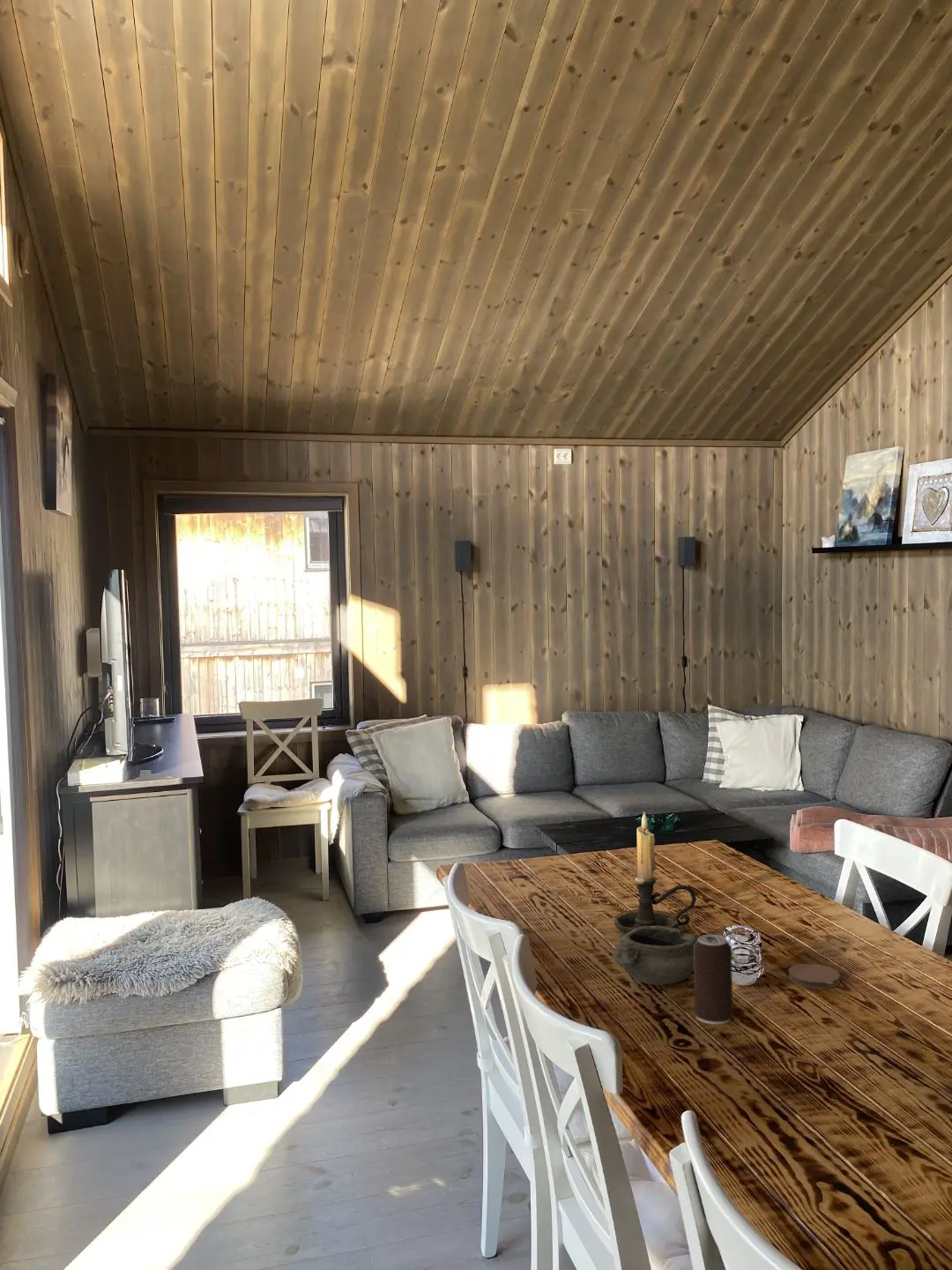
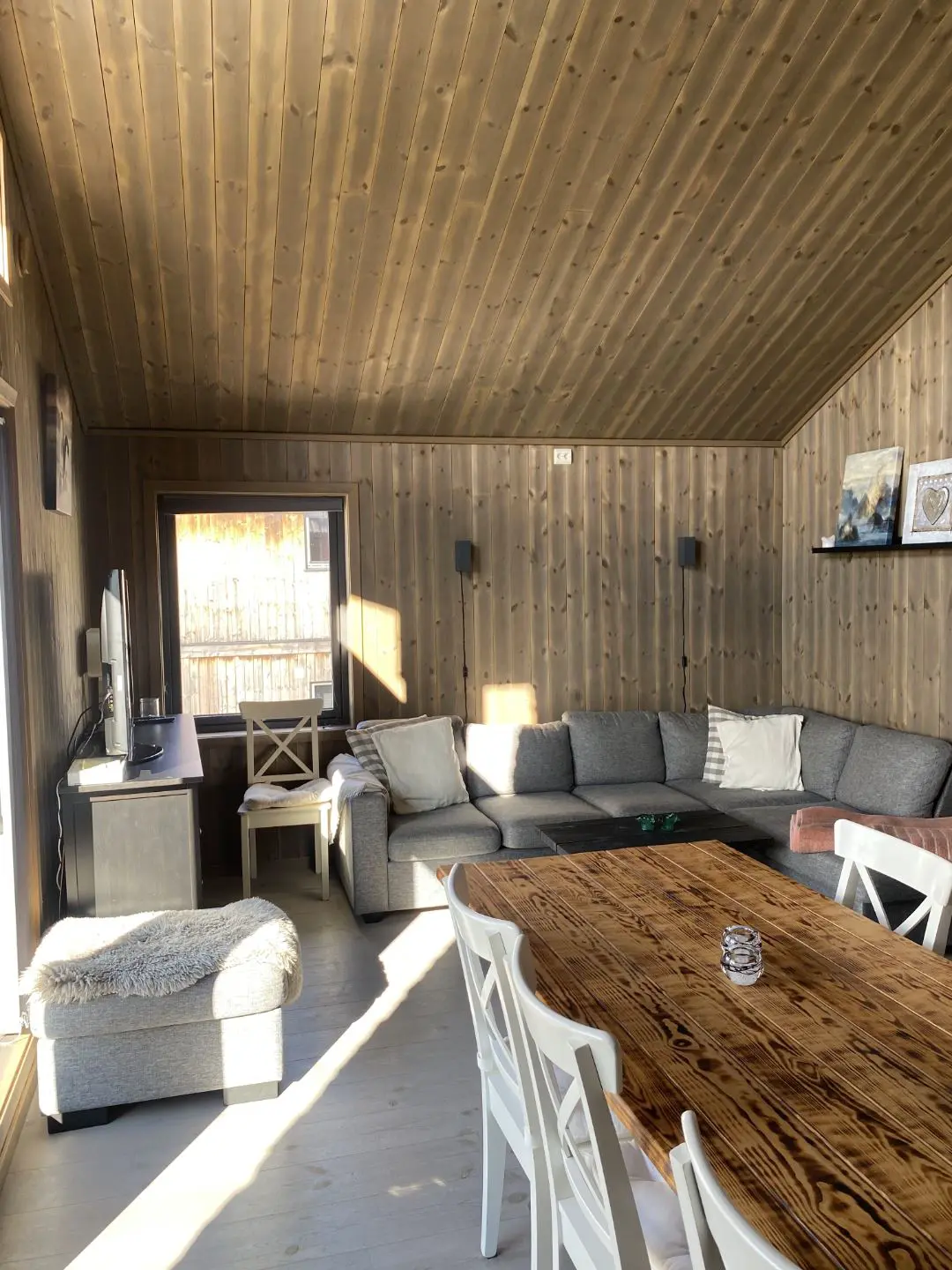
- coaster (814, 975)
- beverage can (712, 978)
- bowl (652, 958)
- candle holder (655, 869)
